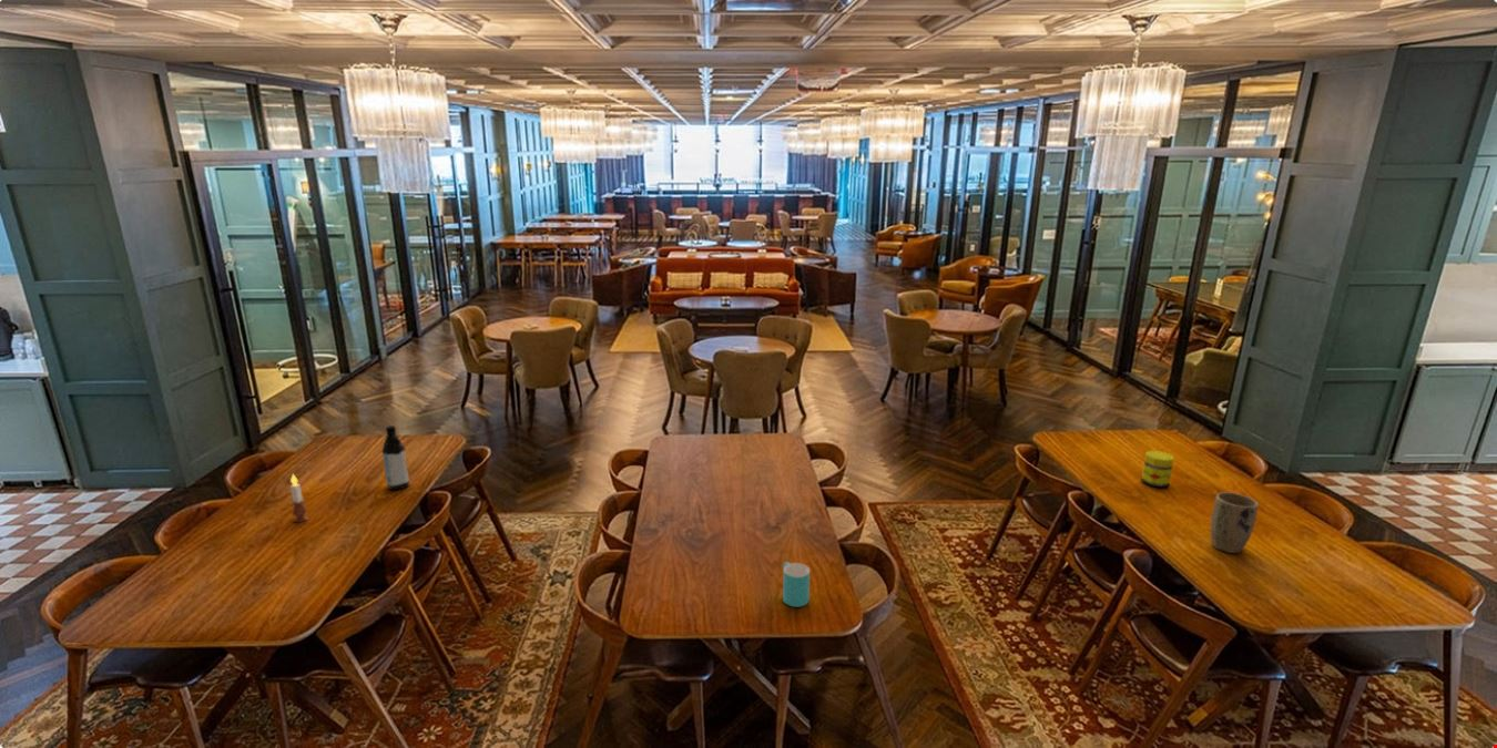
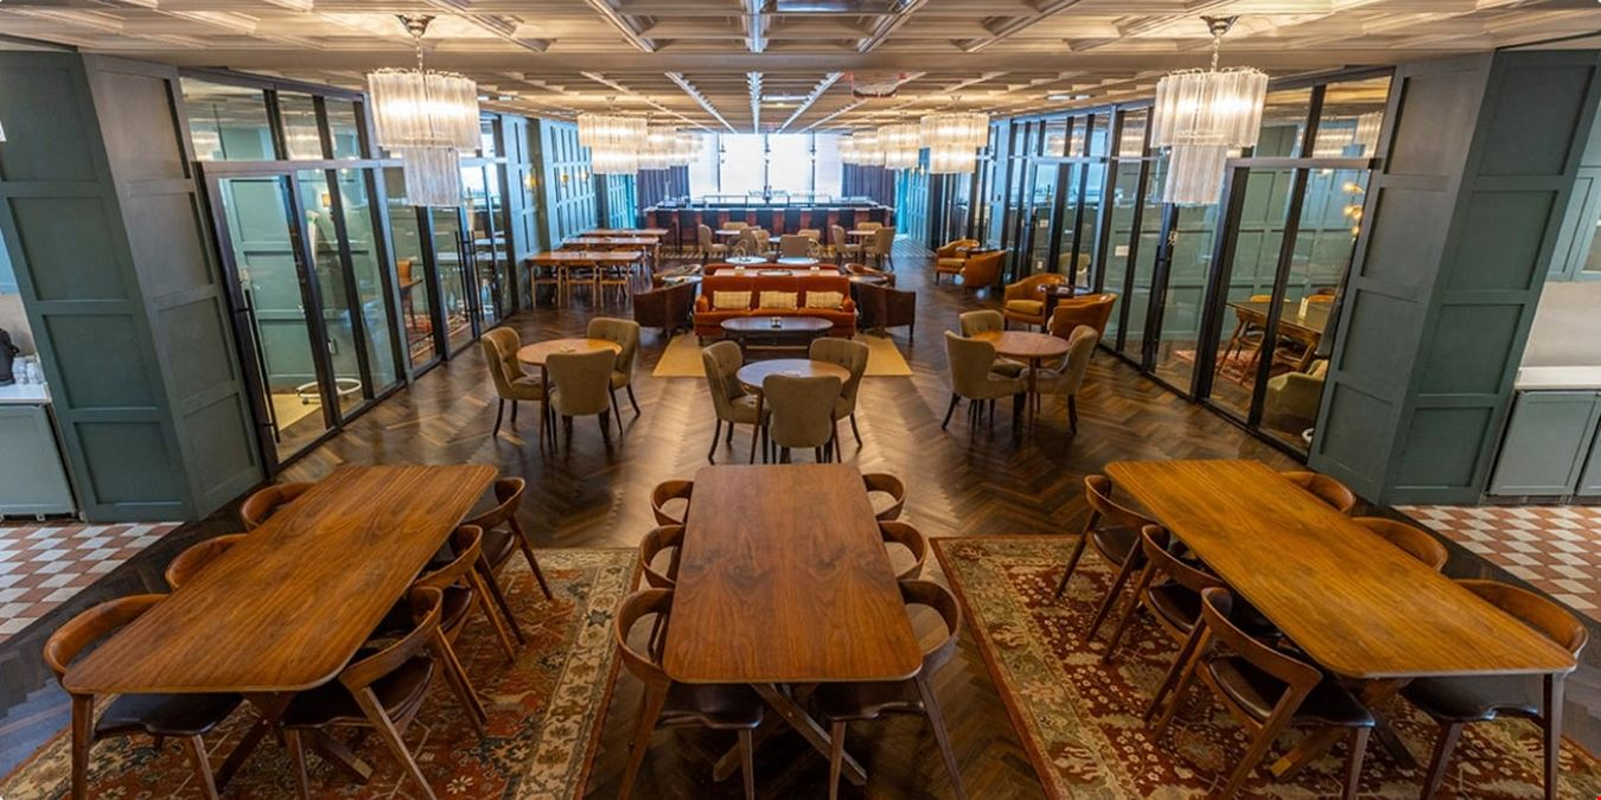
- water bottle (394, 457)
- plant pot (1232, 523)
- jar (1157, 469)
- cup (795, 582)
- candle (296, 496)
